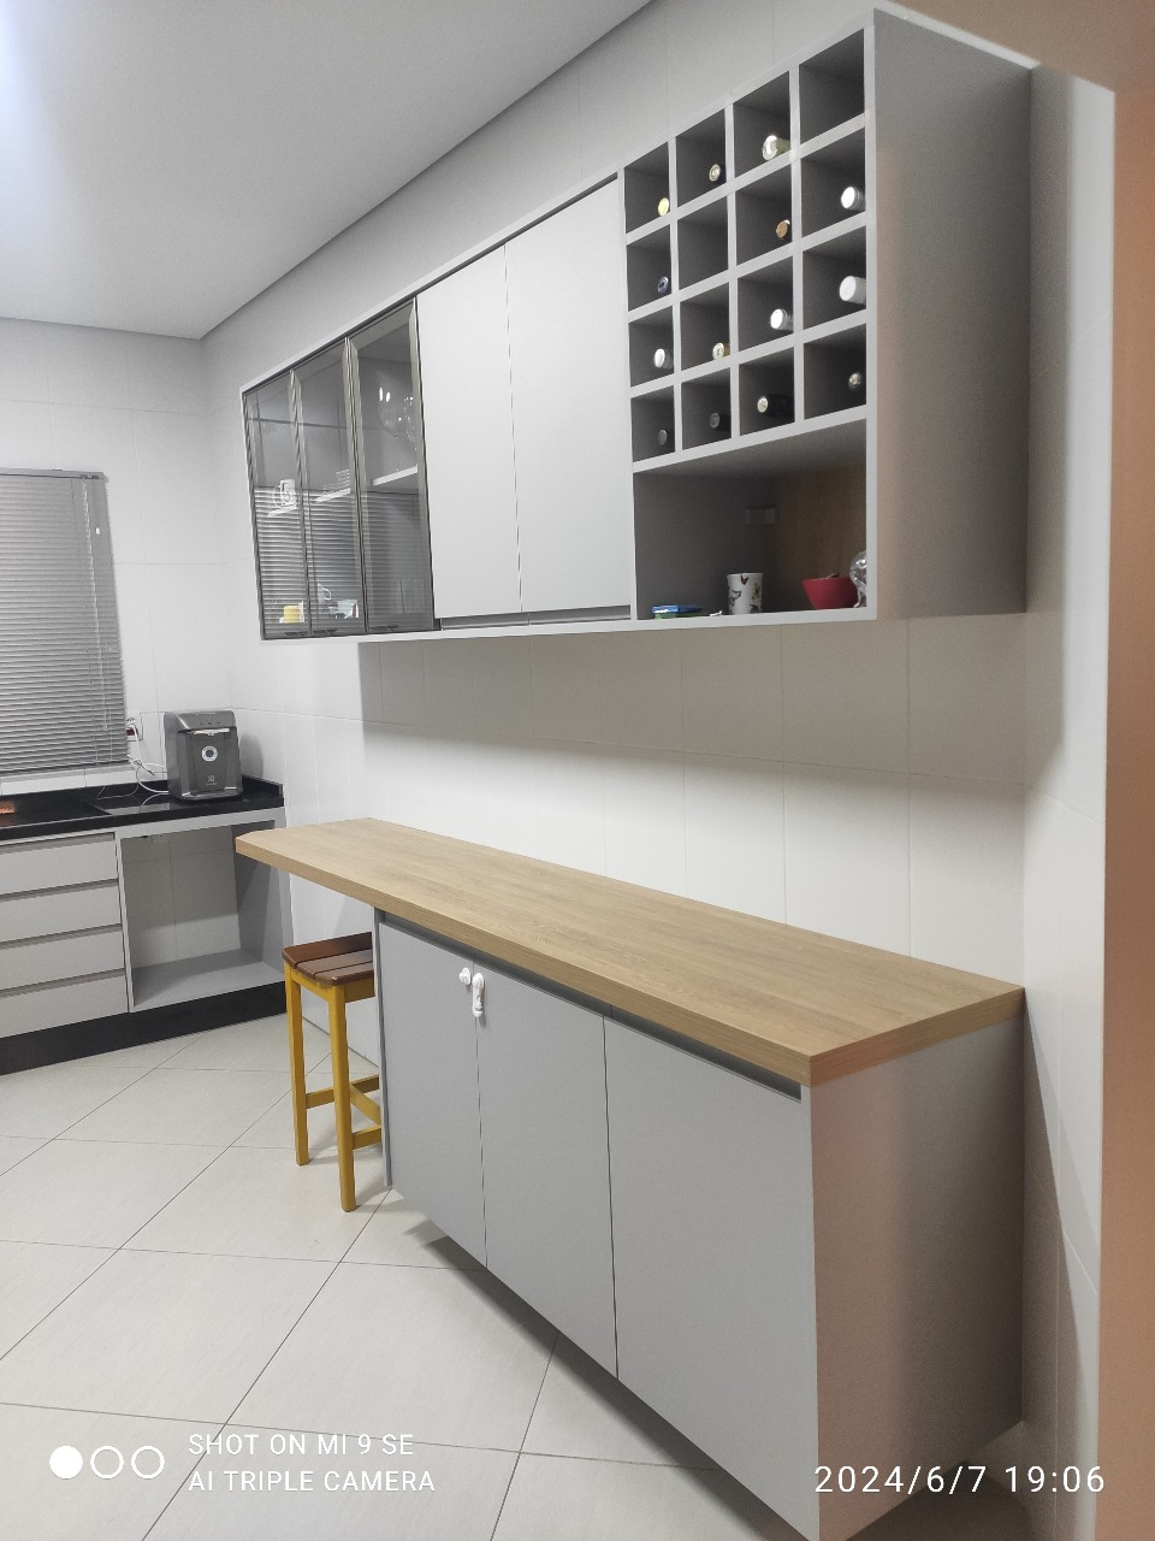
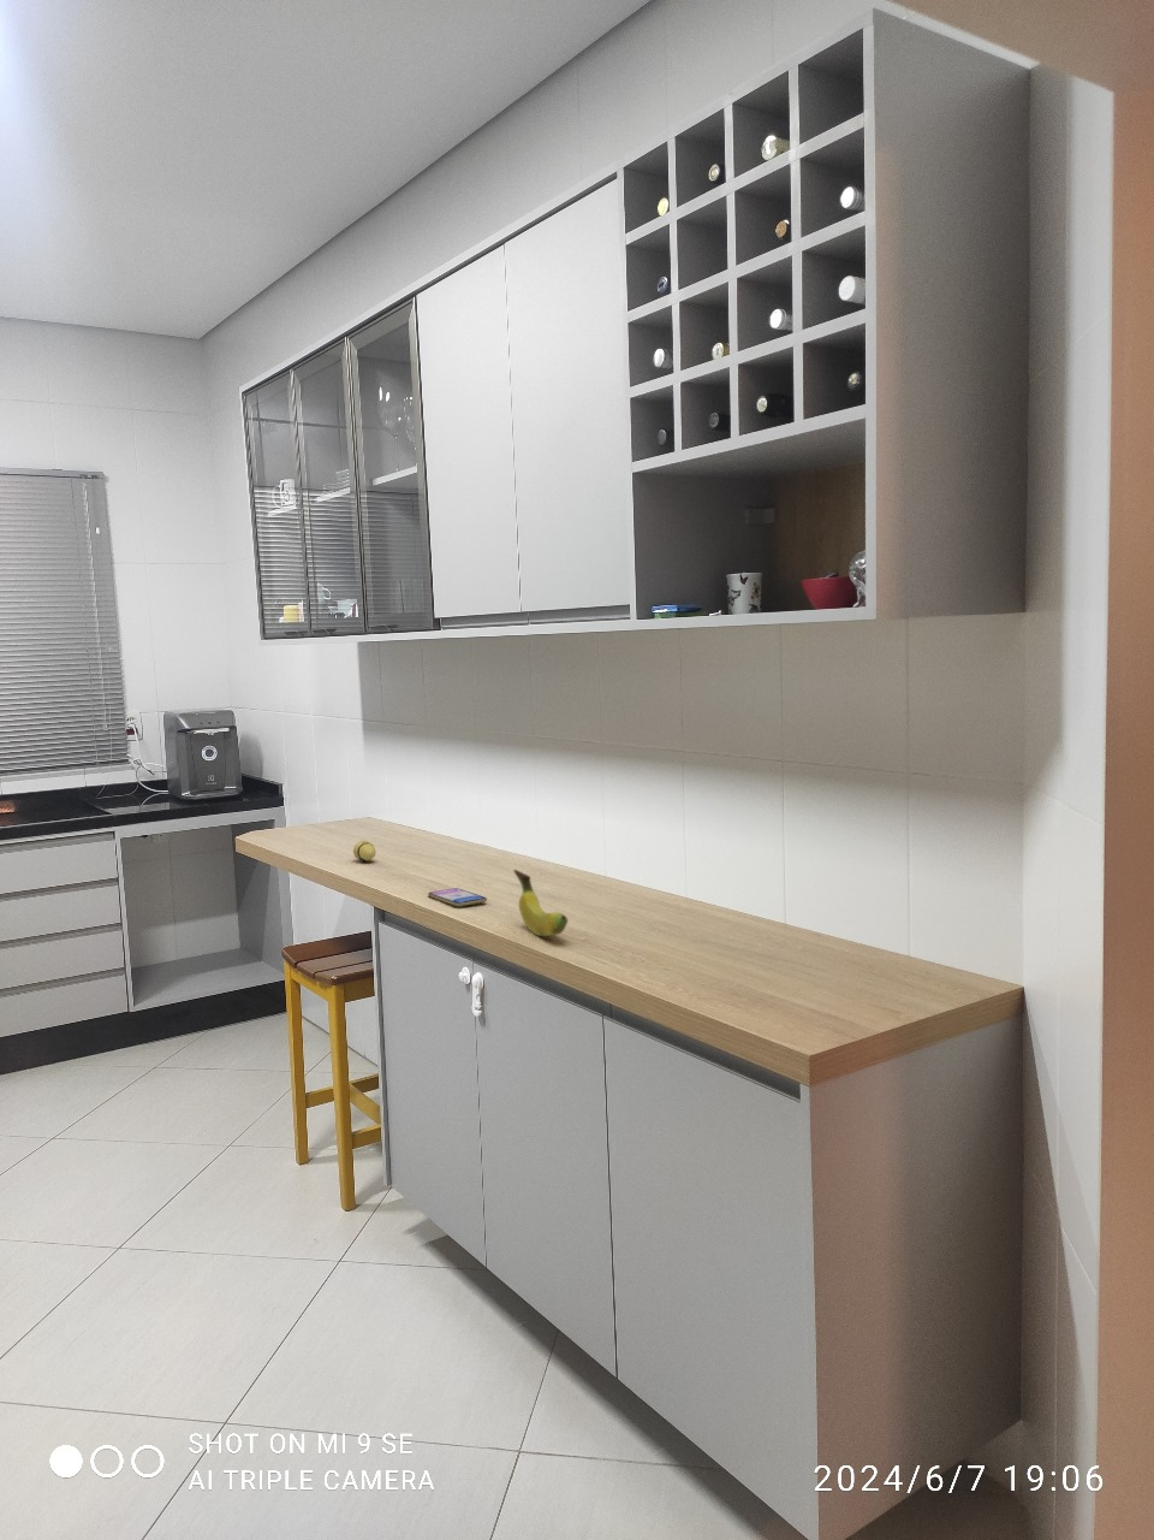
+ smartphone (457, 896)
+ decorative egg (364, 850)
+ fruit (539, 907)
